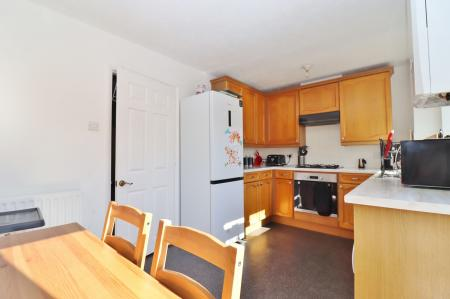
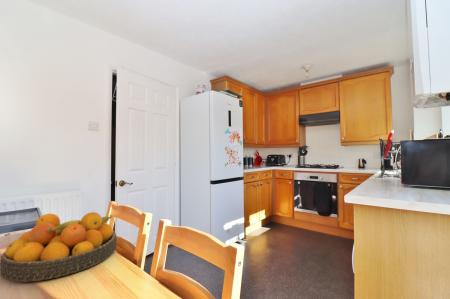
+ fruit bowl (65, 235)
